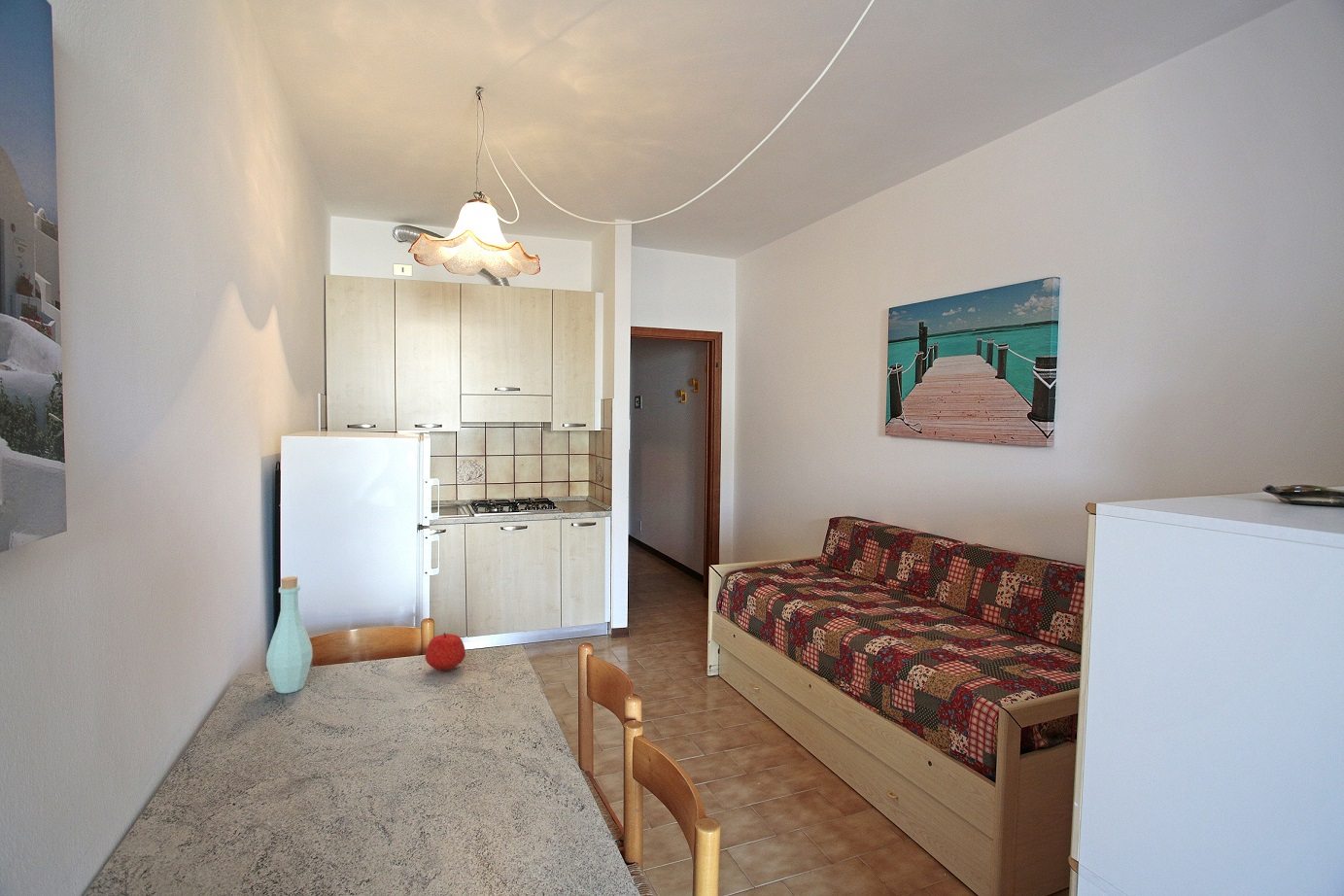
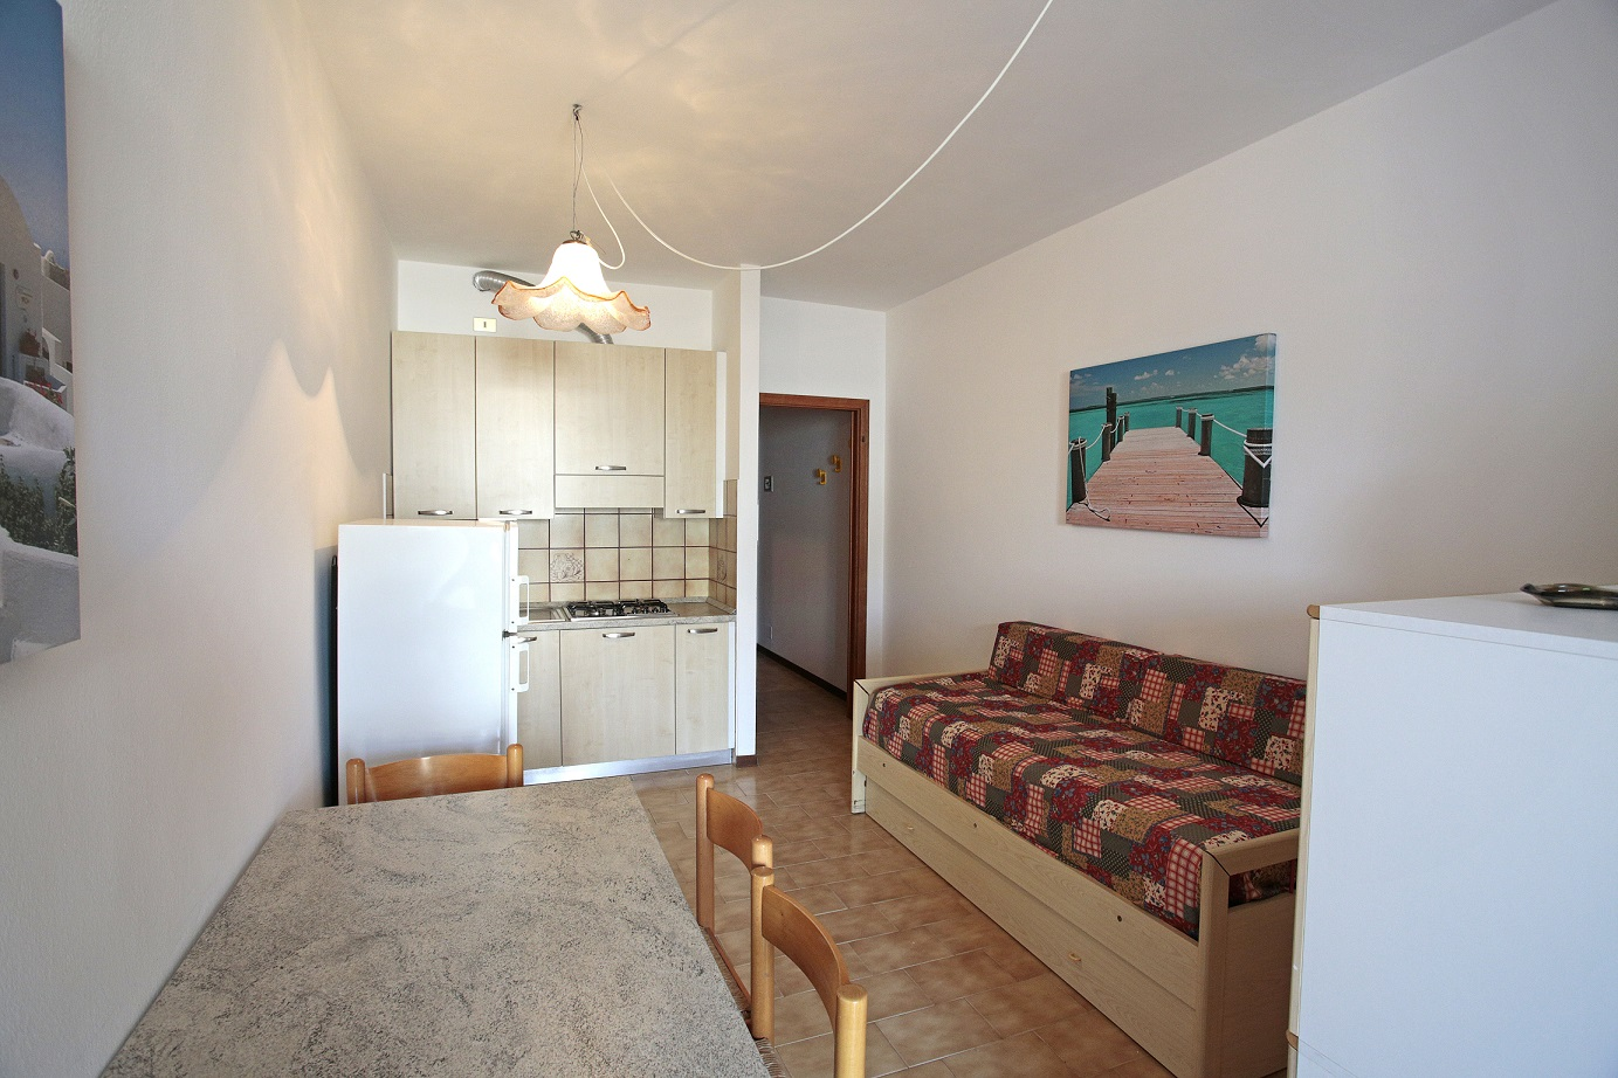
- bottle (290, 633)
- apple (445, 650)
